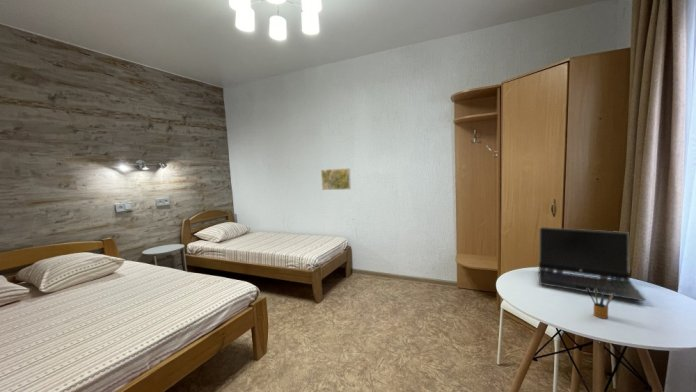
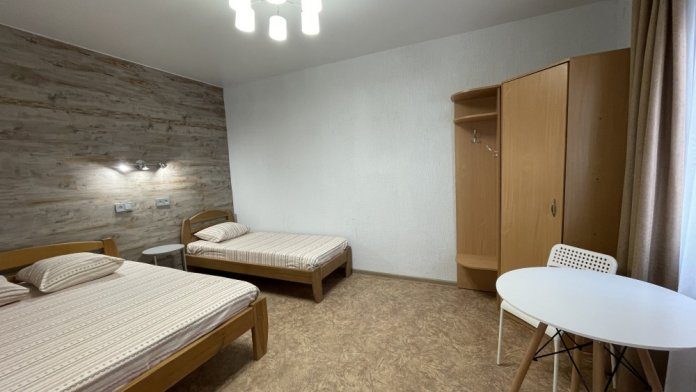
- laptop computer (584, 259)
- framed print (335, 179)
- pencil box (600, 302)
